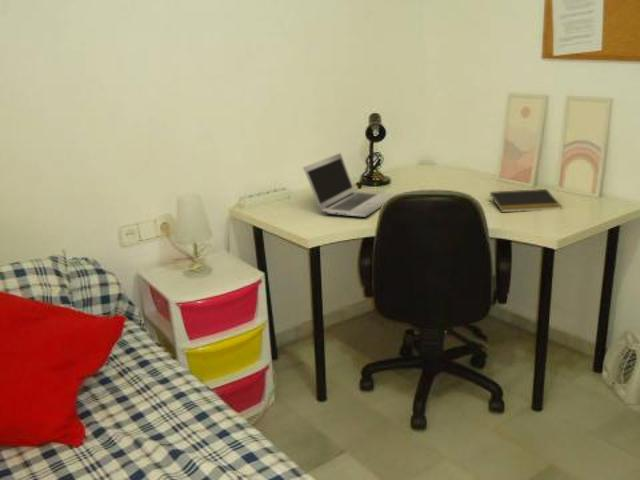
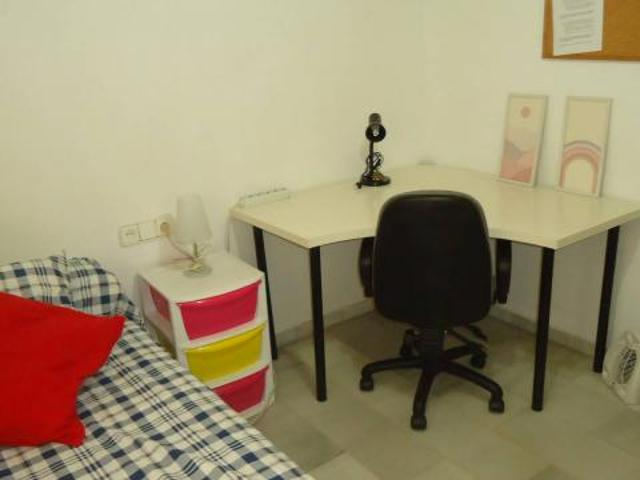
- laptop (351, 183)
- notepad (524, 200)
